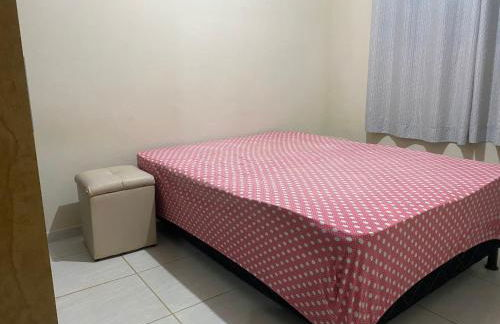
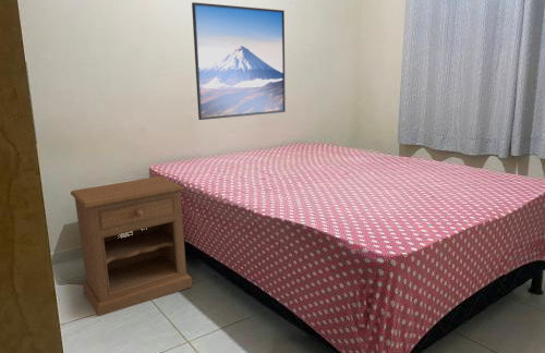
+ nightstand (133, 241)
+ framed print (243, 62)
